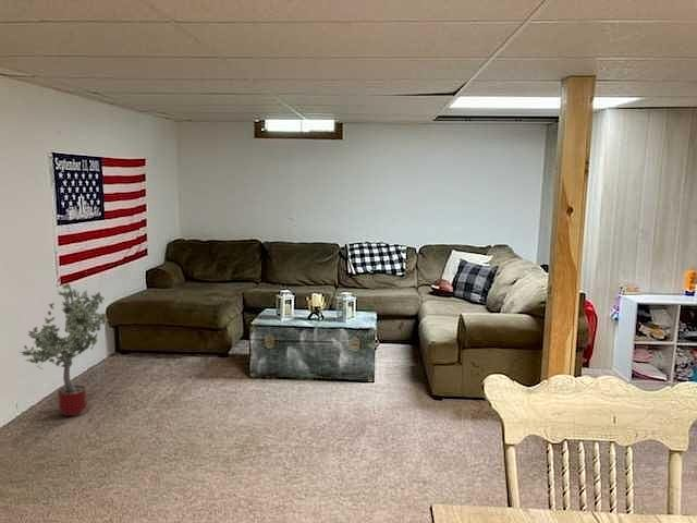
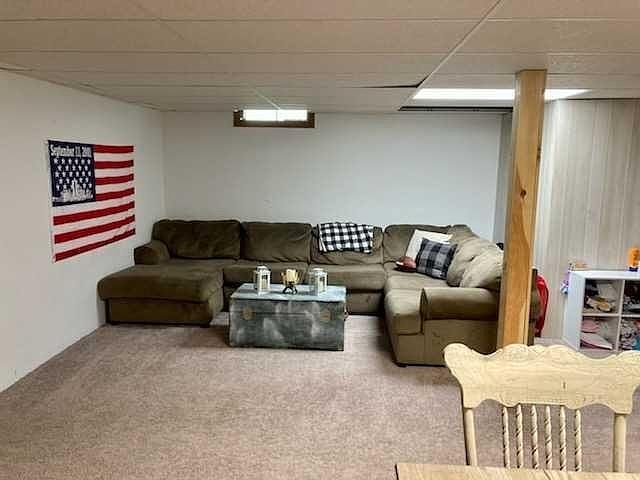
- potted tree (61, 350)
